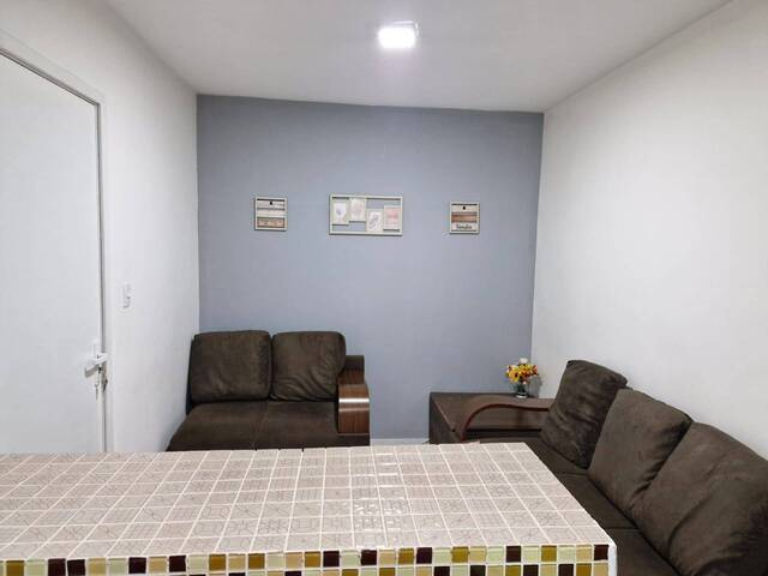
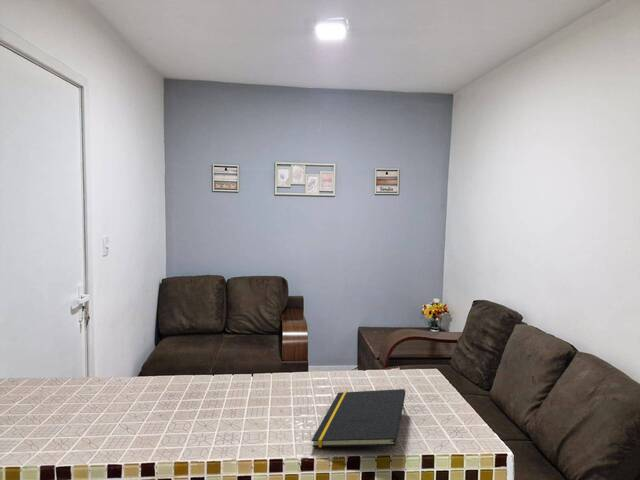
+ notepad (362, 415)
